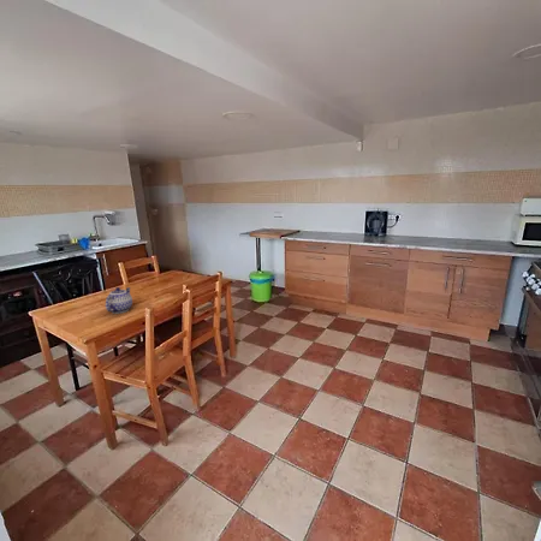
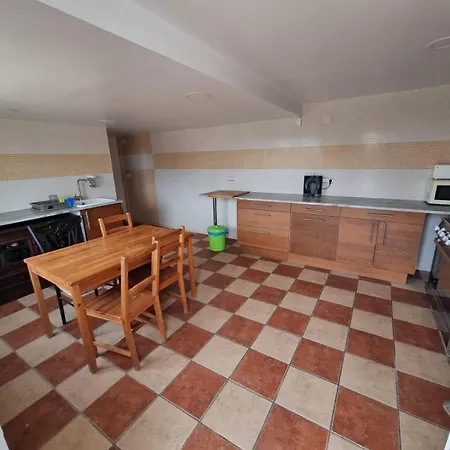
- teapot (118, 298)
